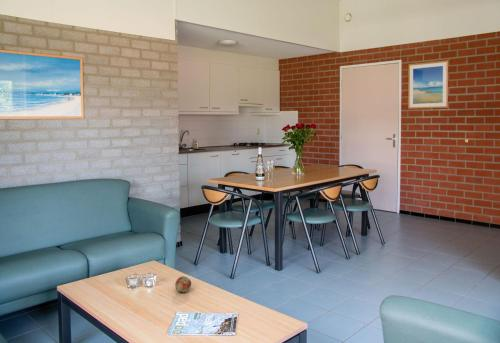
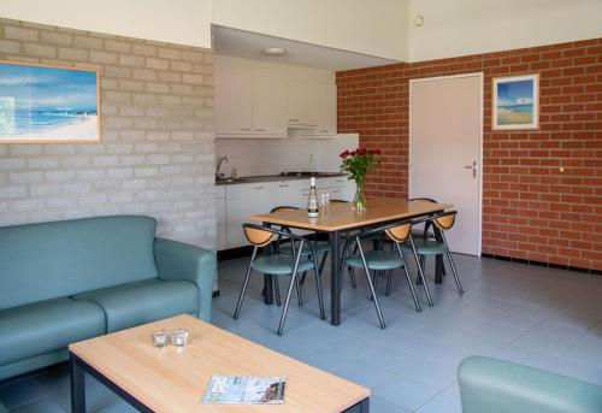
- fruit (183, 284)
